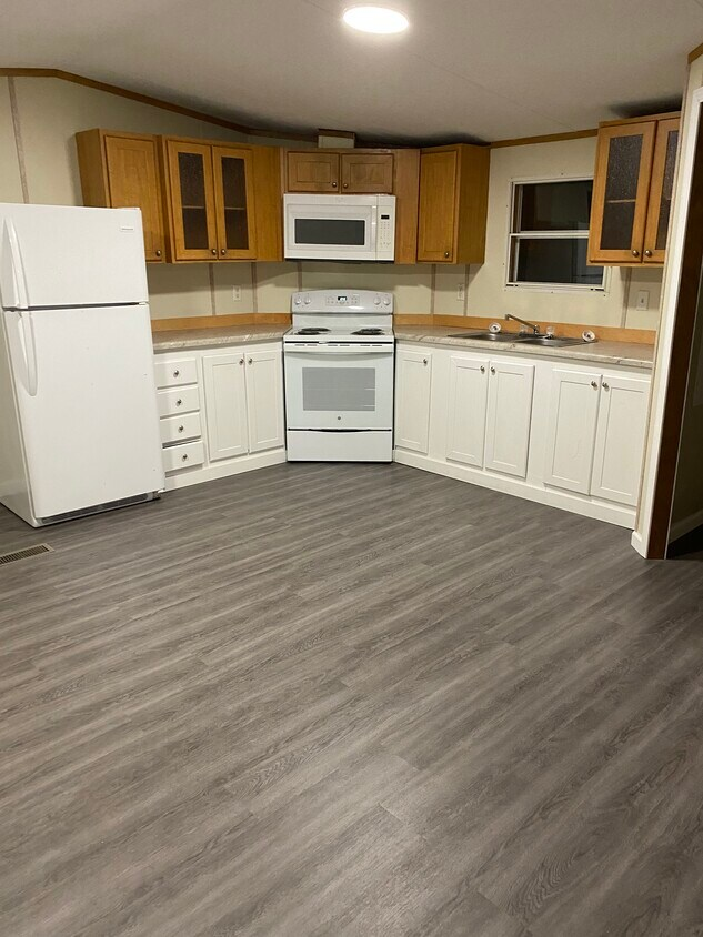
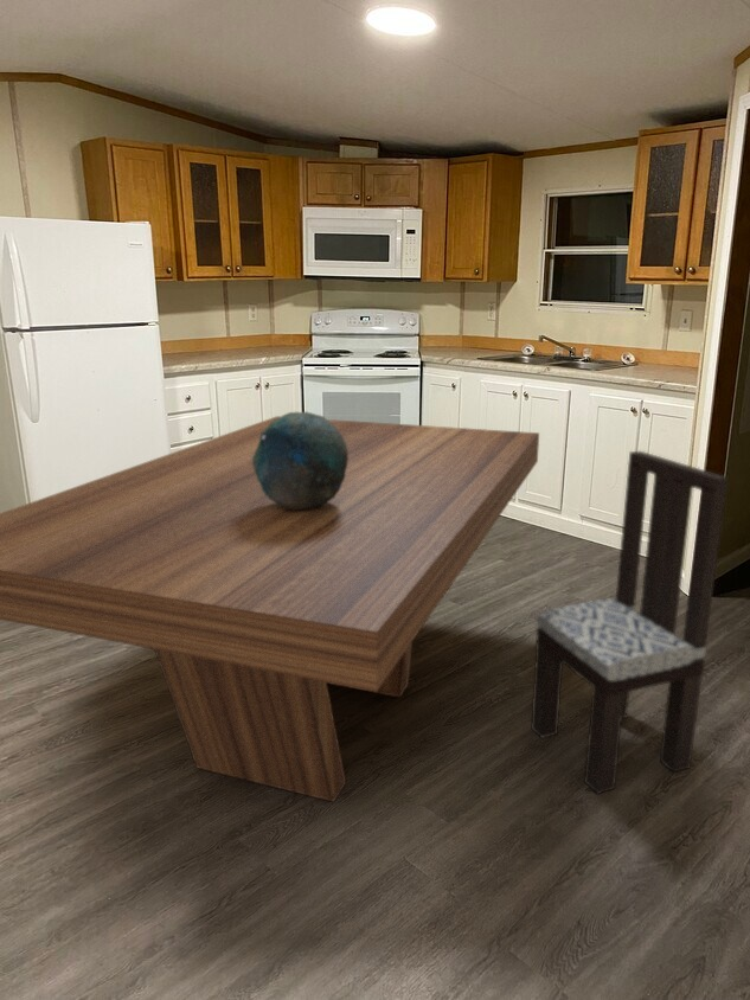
+ decorative bowl (300, 460)
+ dining table (308, 605)
+ dining chair (620, 615)
